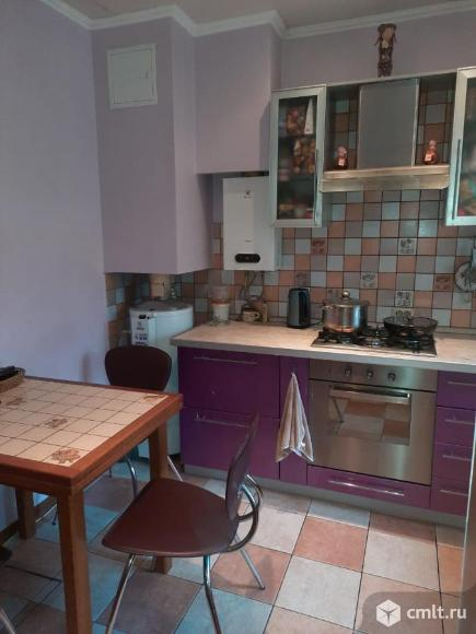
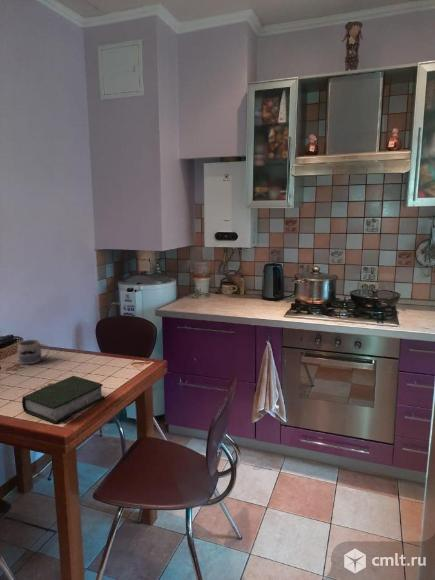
+ book (64, 397)
+ mug (33, 351)
